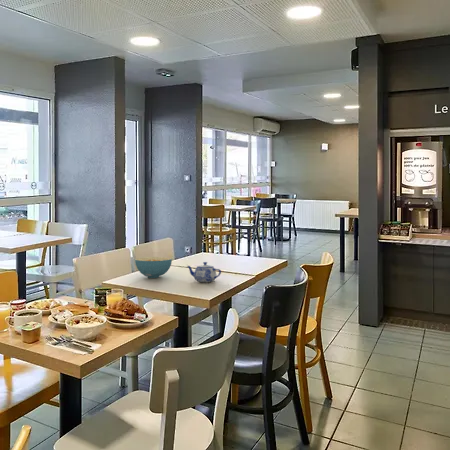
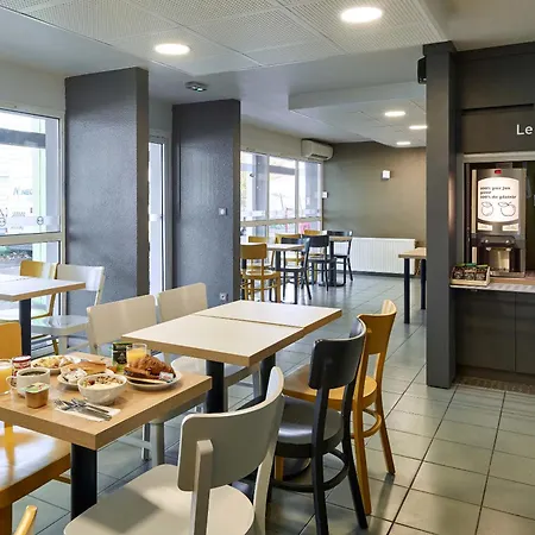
- teapot (203, 271)
- cereal bowl (153, 268)
